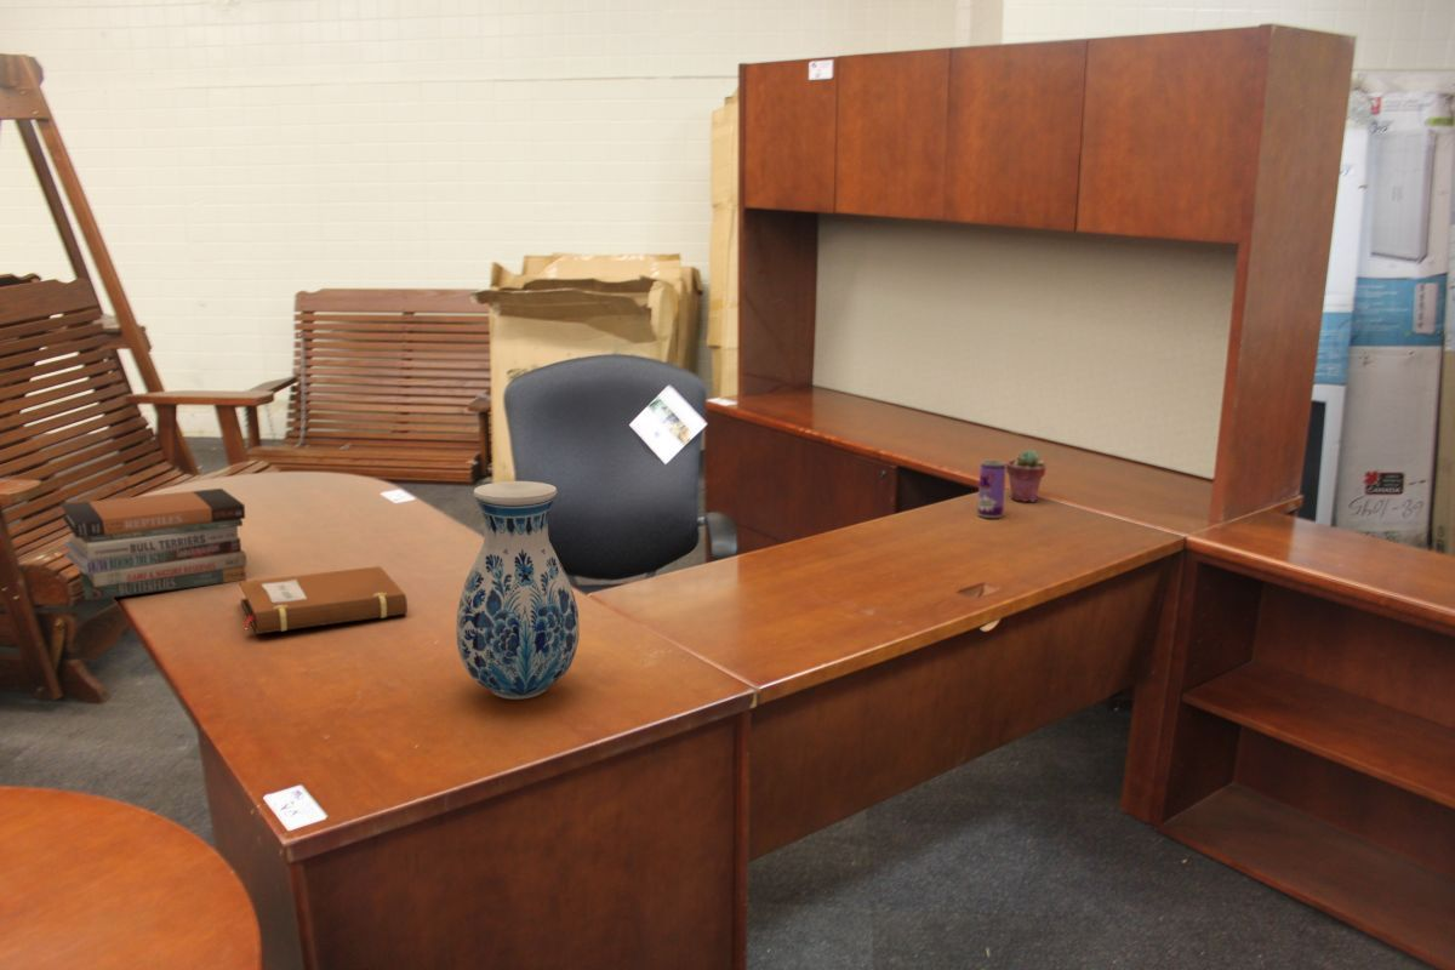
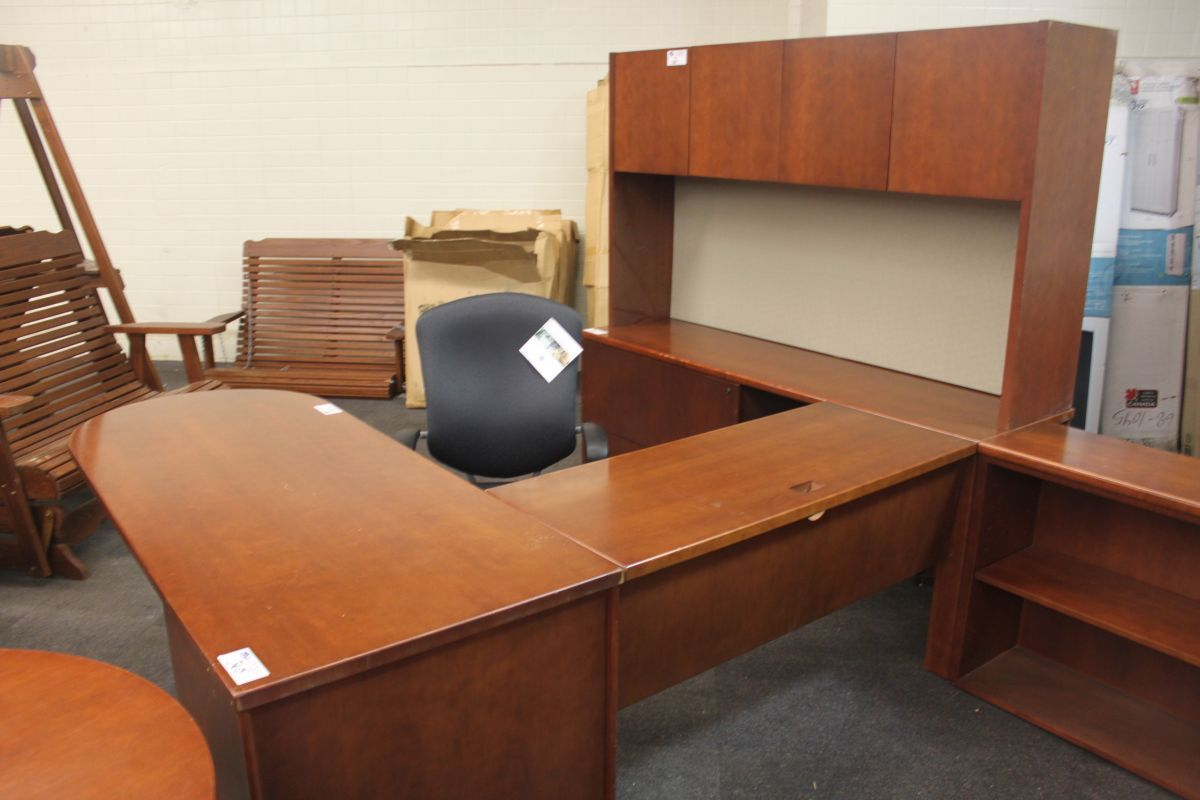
- beverage can (991, 489)
- book stack (155, 542)
- vase (517, 592)
- potted succulent (1025, 473)
- notebook (318, 599)
